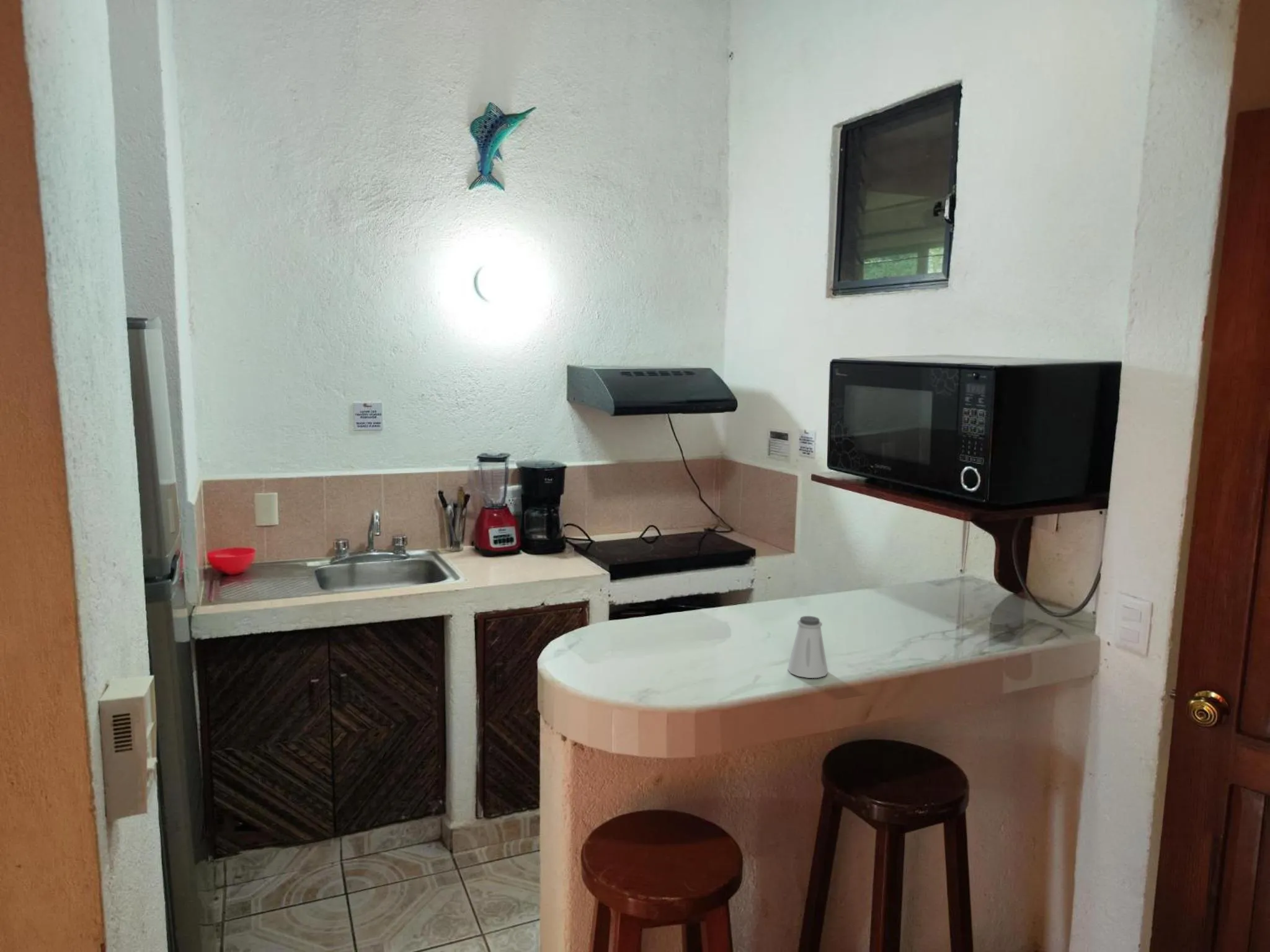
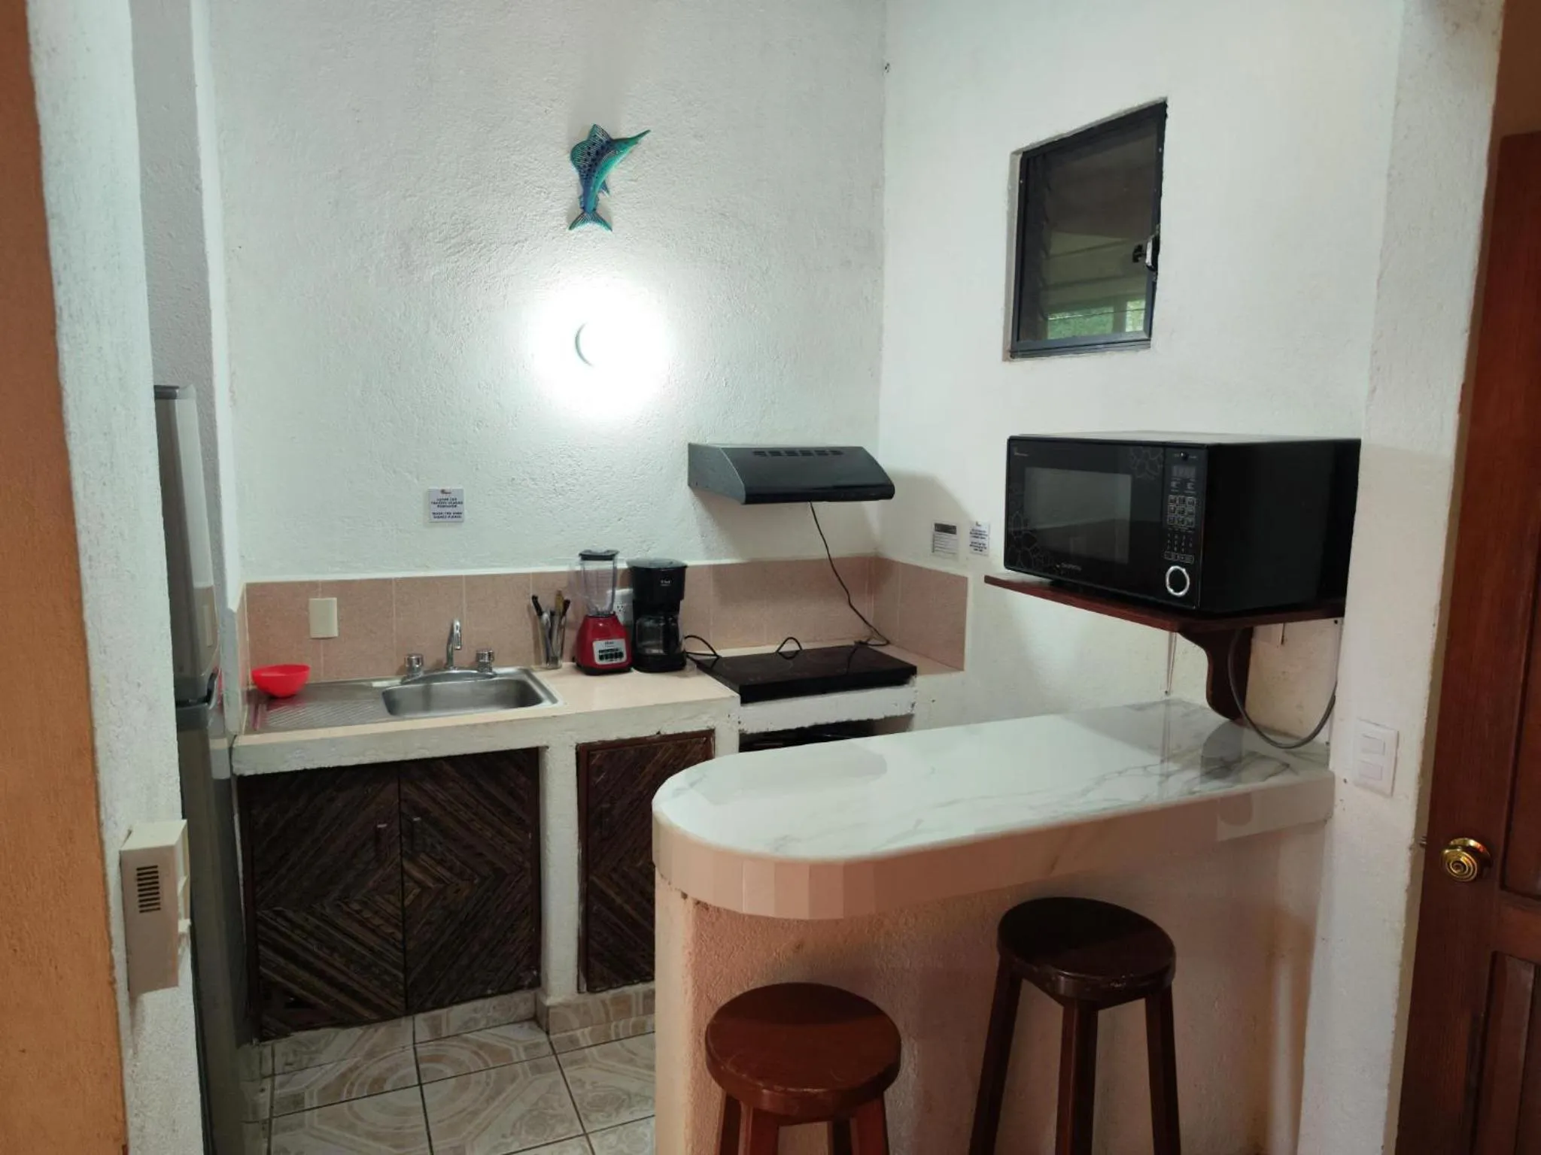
- saltshaker (809, 645)
